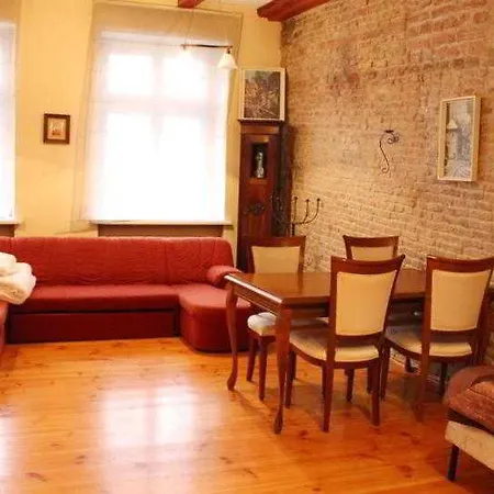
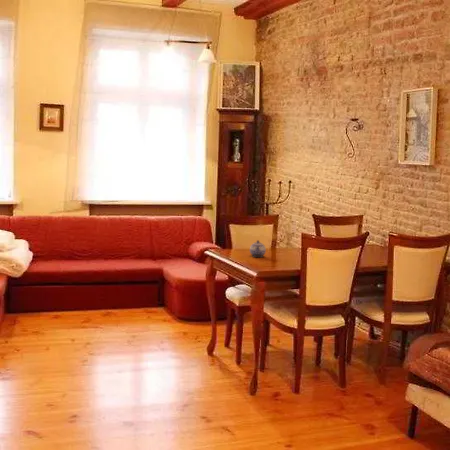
+ teapot (257, 248)
